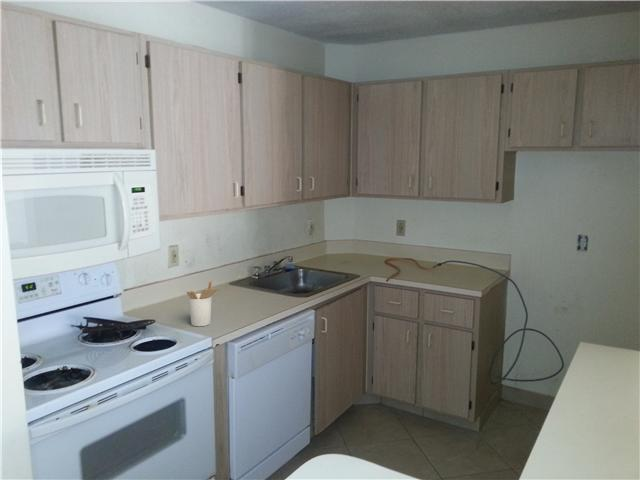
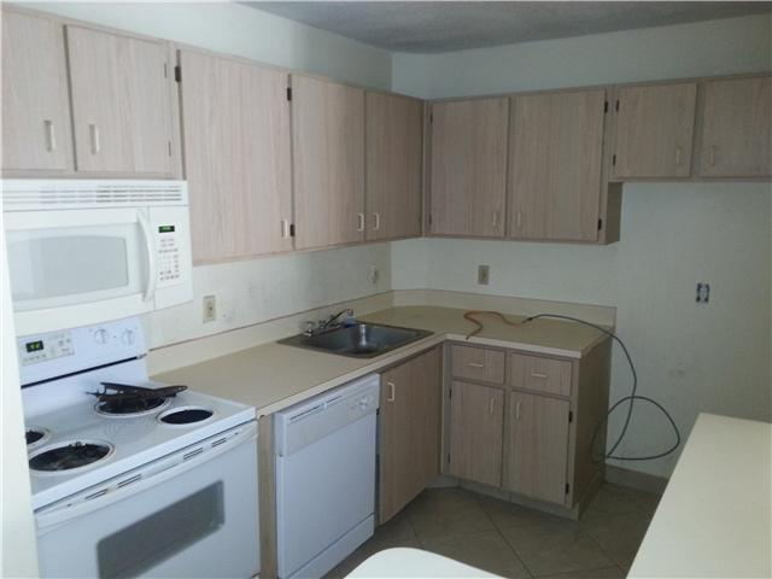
- utensil holder (203, 304)
